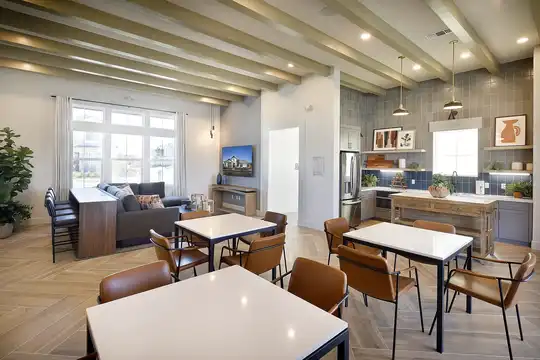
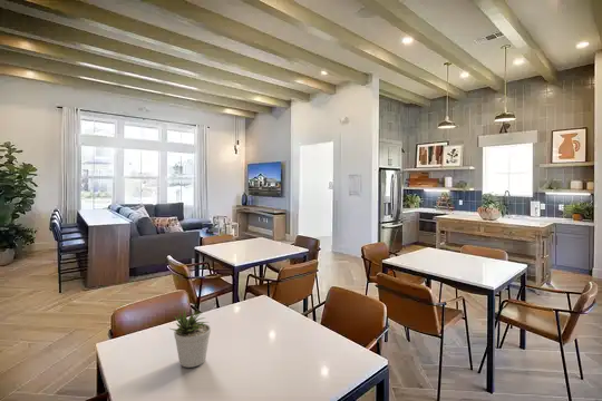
+ potted plant (191, 334)
